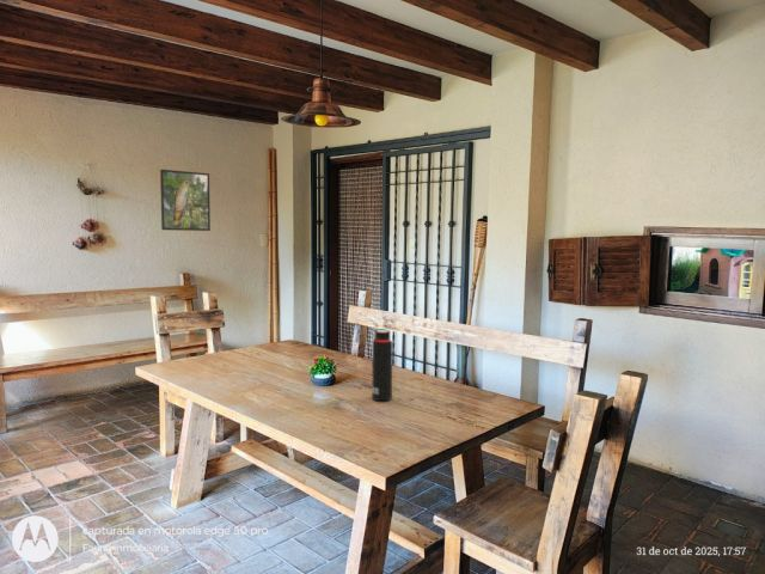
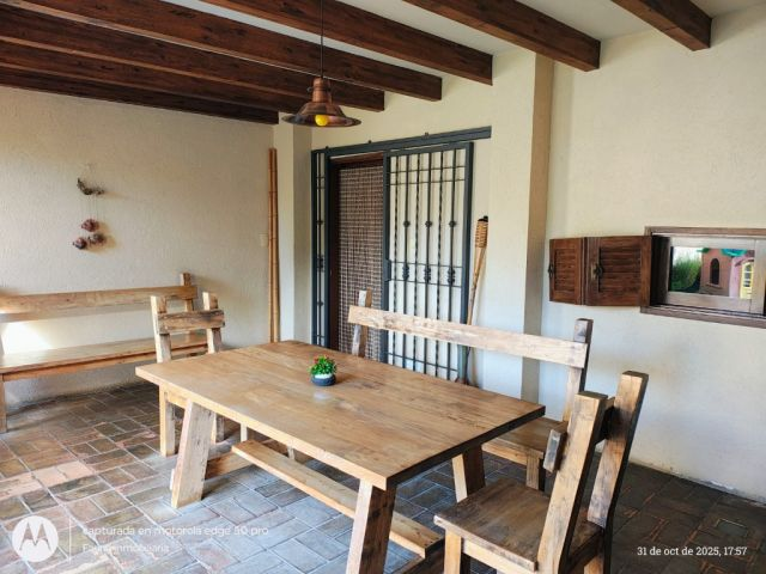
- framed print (185, 201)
- water bottle (380, 364)
